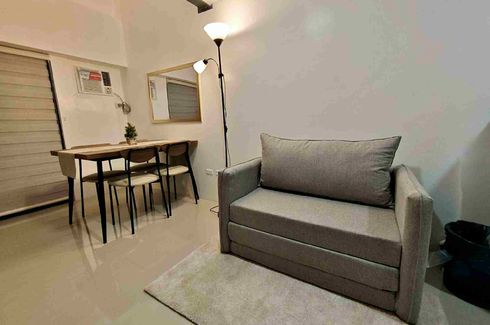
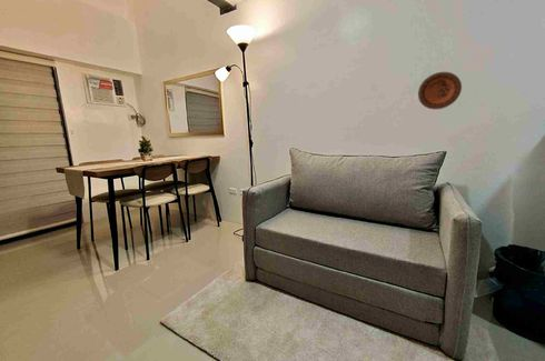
+ decorative plate (438, 90)
